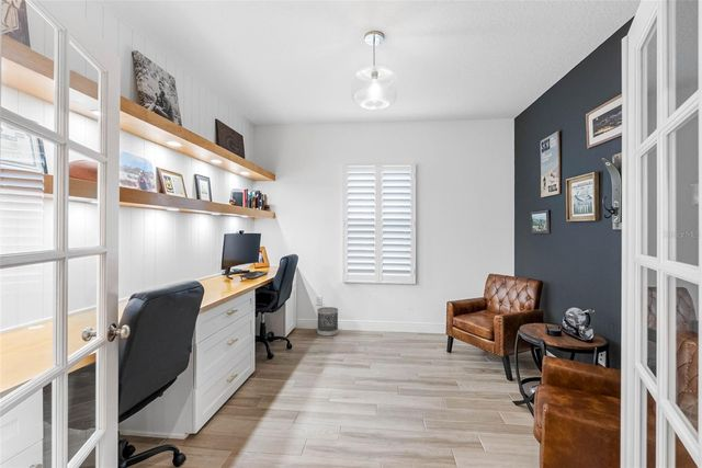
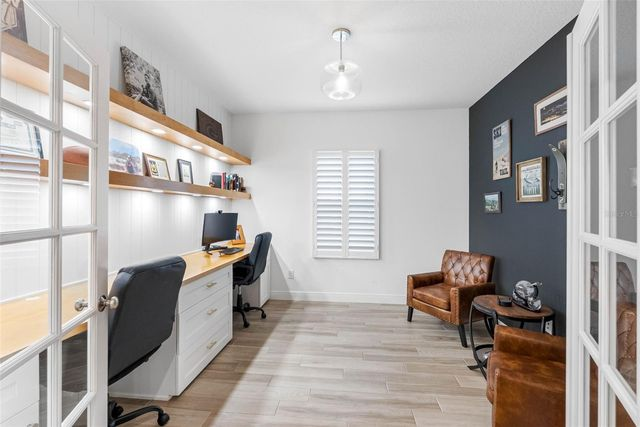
- wastebasket (327, 321)
